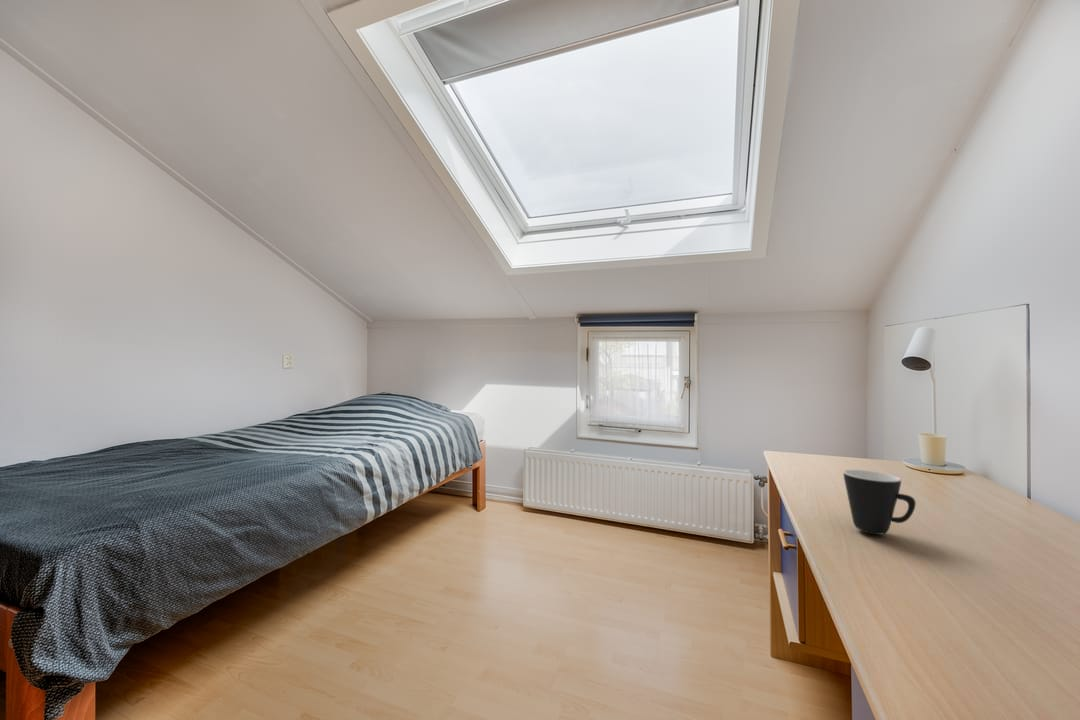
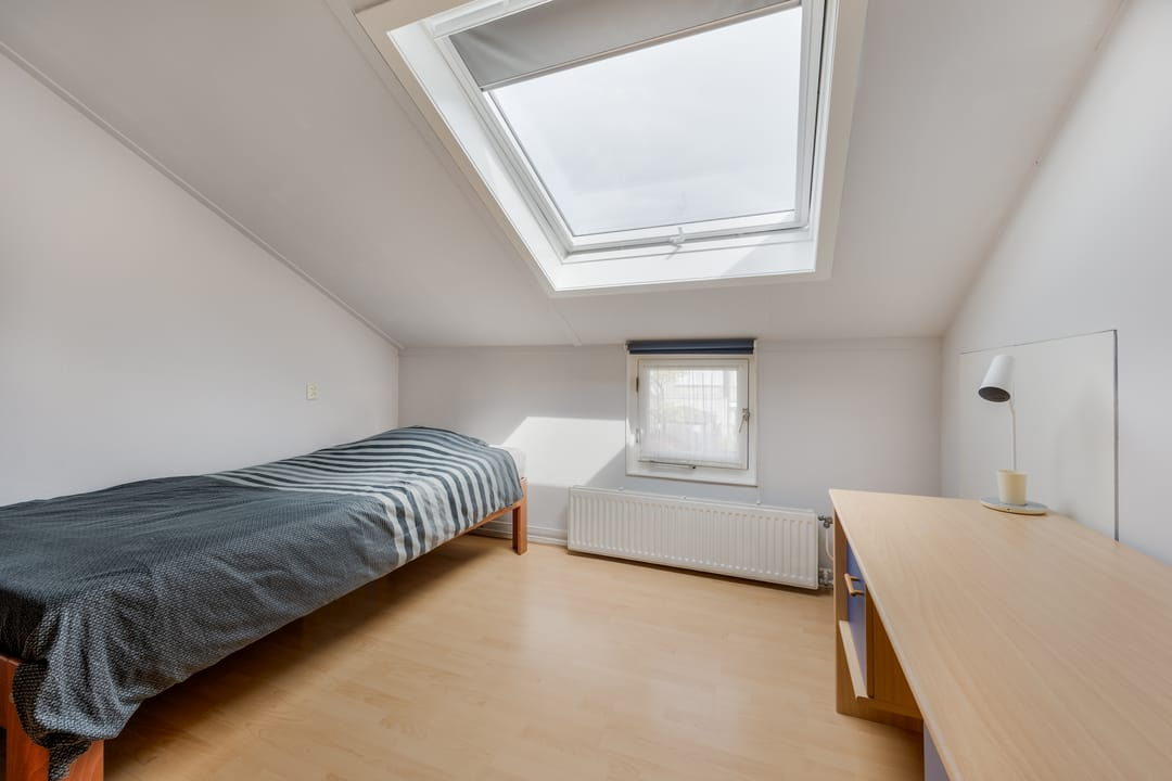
- mug (877, 504)
